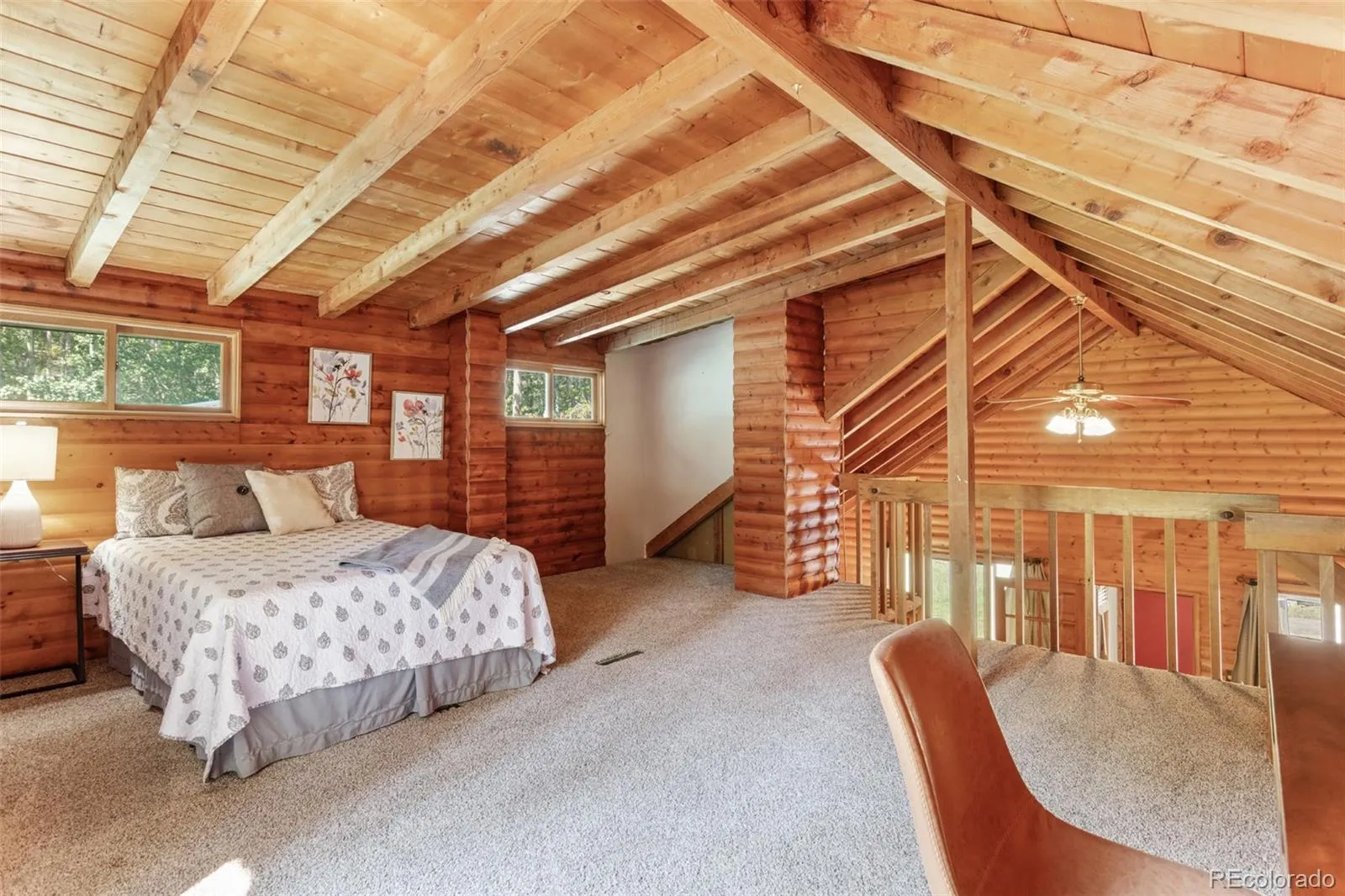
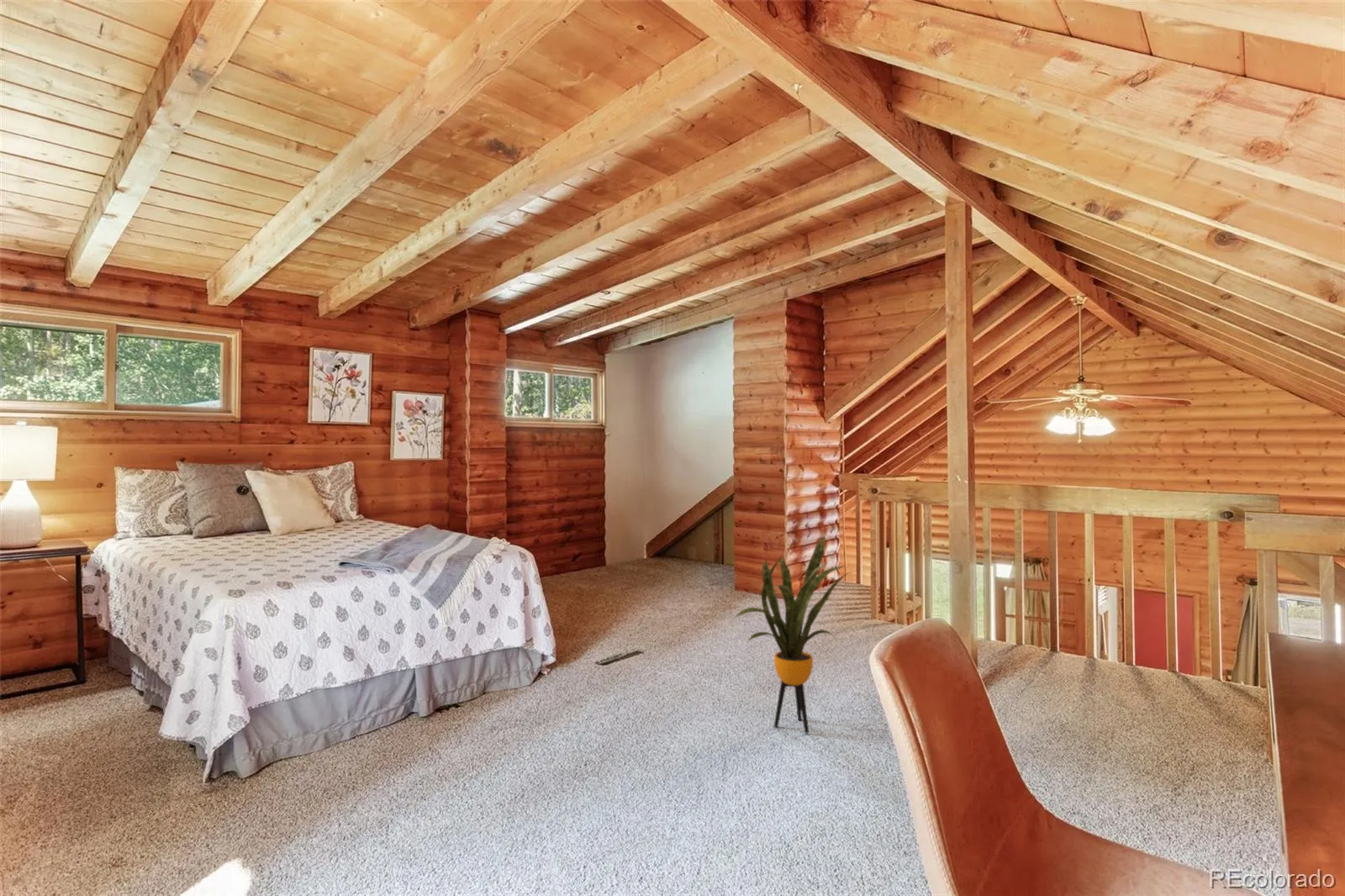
+ house plant (804, 635)
